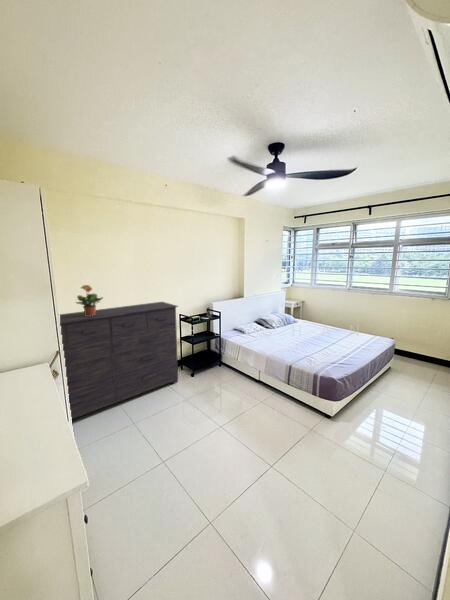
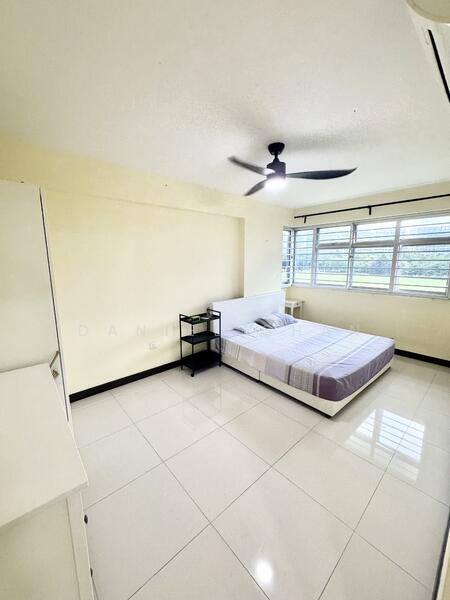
- potted plant (88, 300)
- dresser (108, 357)
